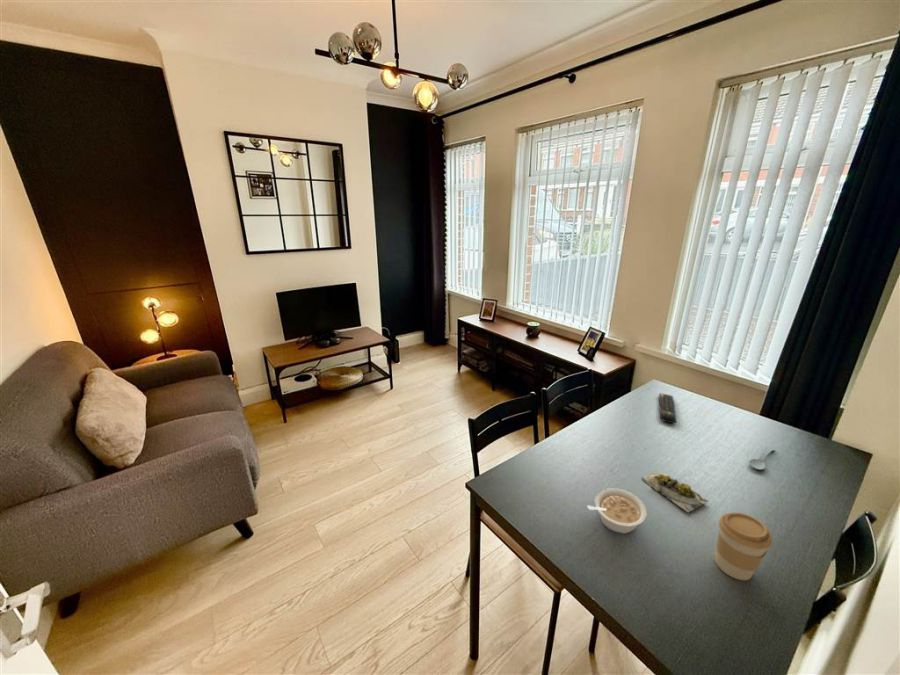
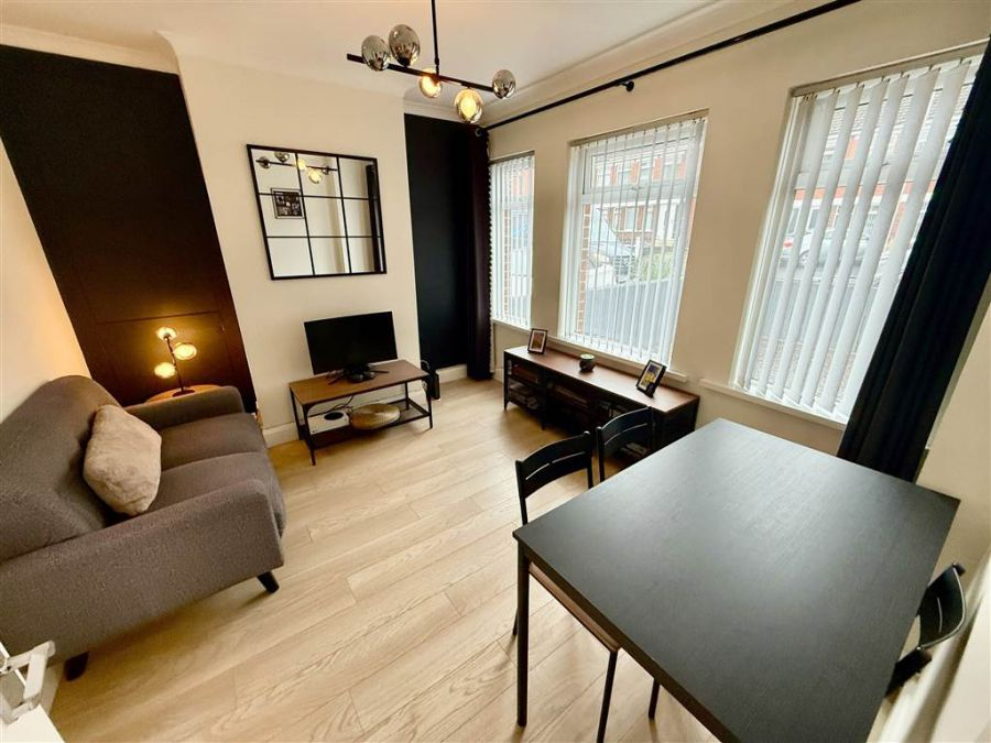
- legume (618, 512)
- remote control (666, 407)
- coffee cup (739, 545)
- spoon (763, 456)
- succulent plant (673, 484)
